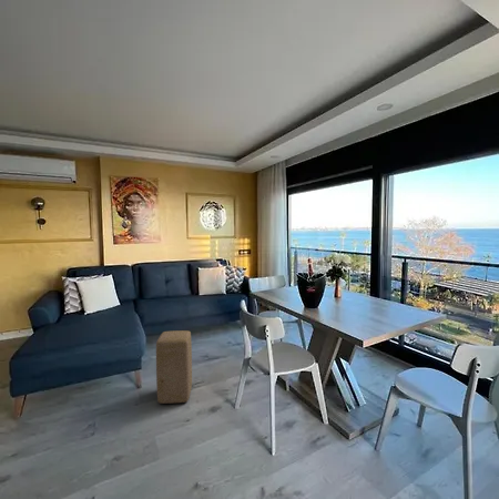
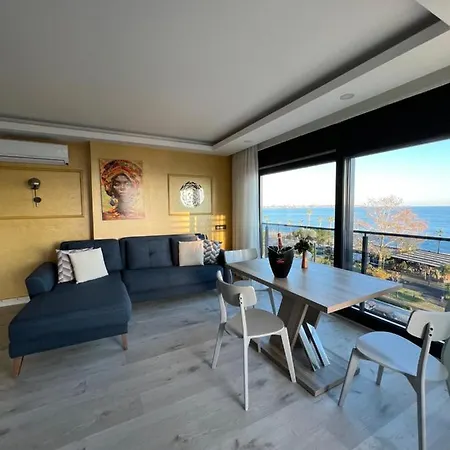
- ottoman (174, 365)
